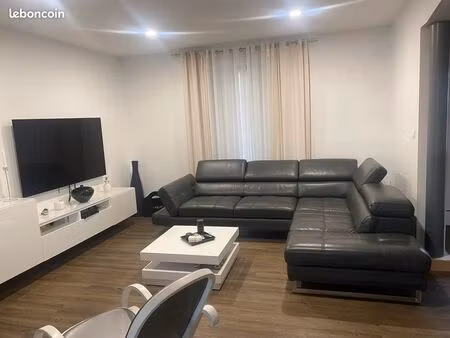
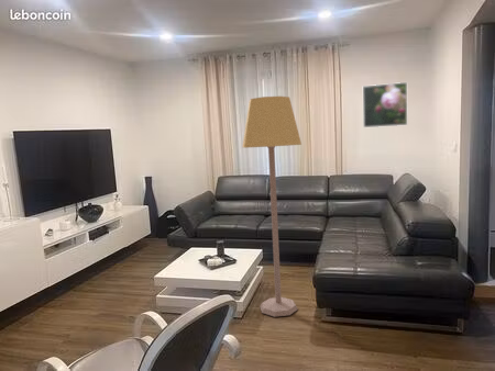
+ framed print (384, 105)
+ lamp (274, 206)
